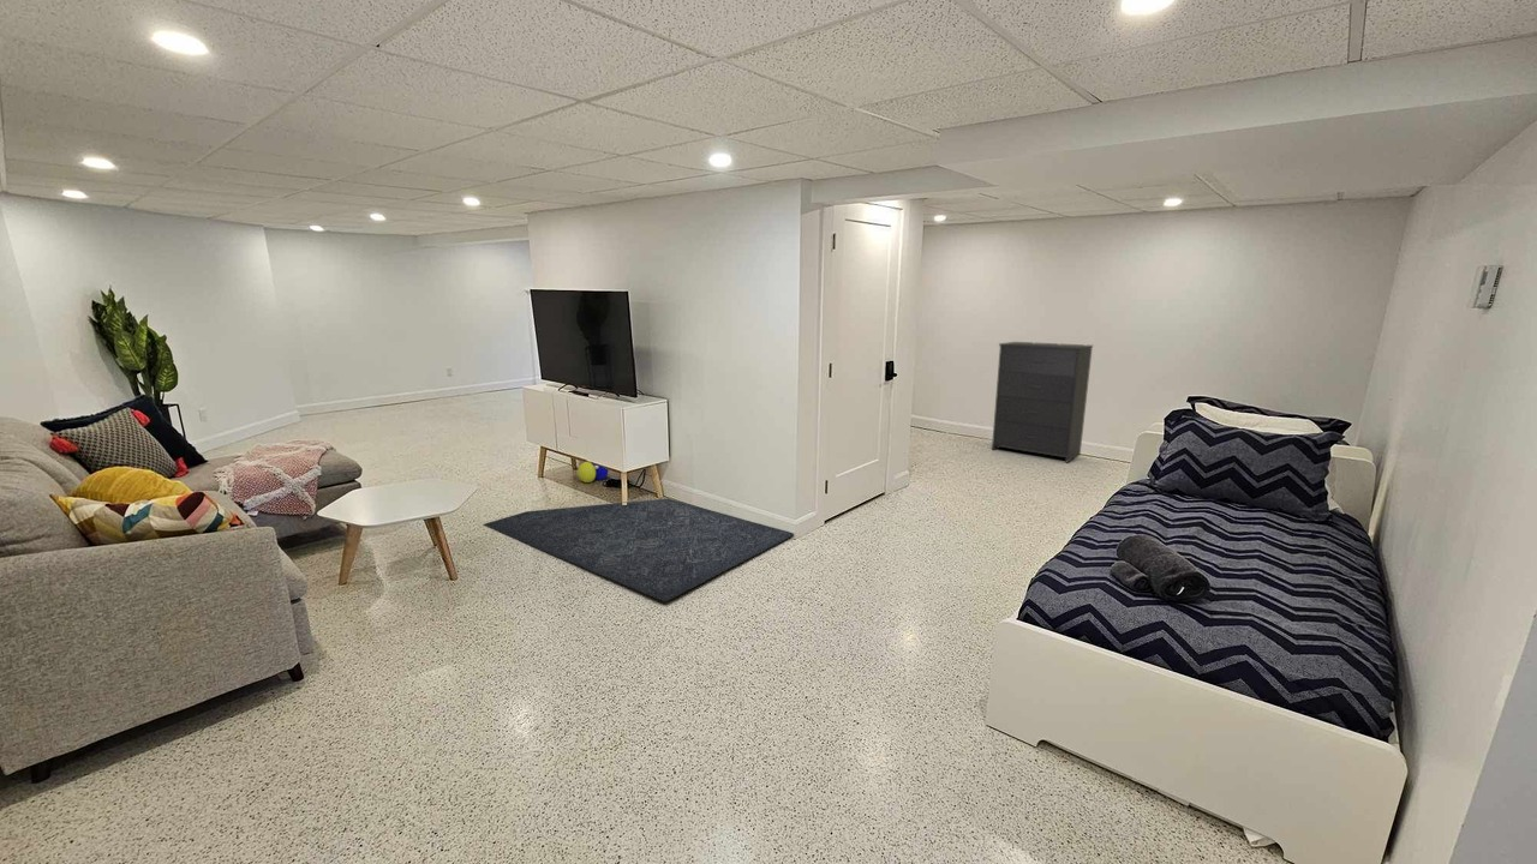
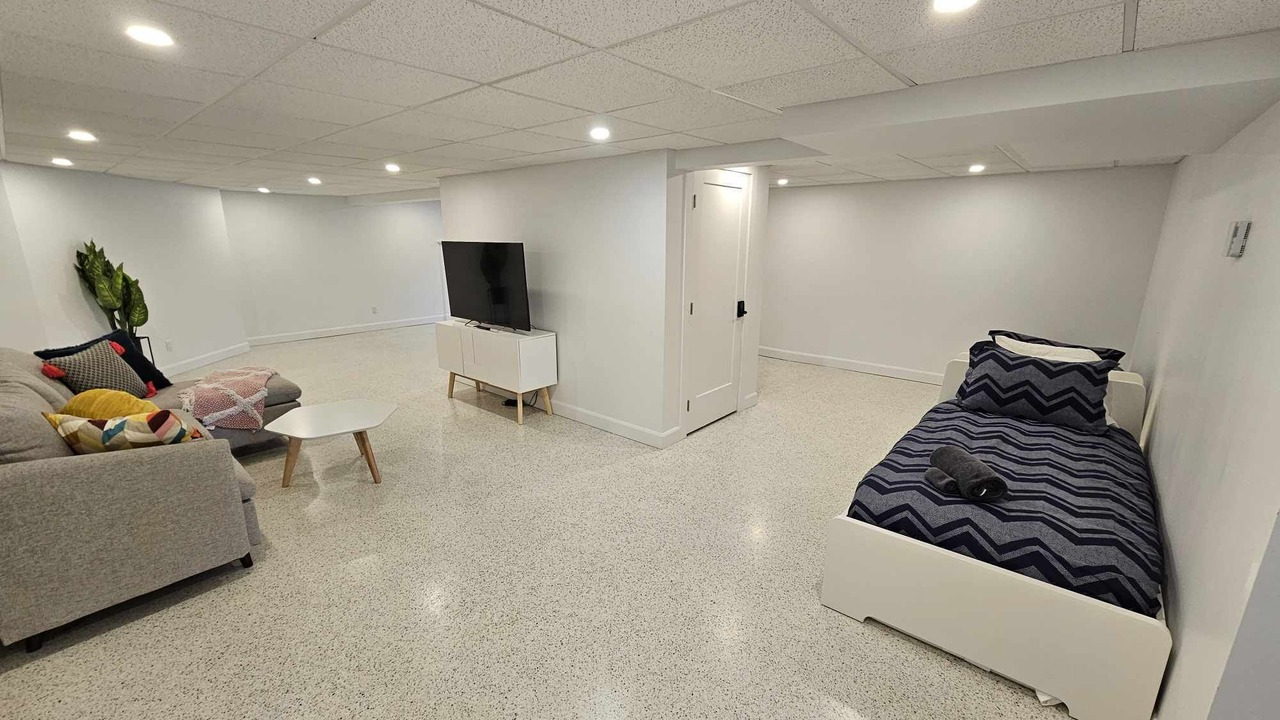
- rug (635, 529)
- dresser (1040, 400)
- ball (593, 470)
